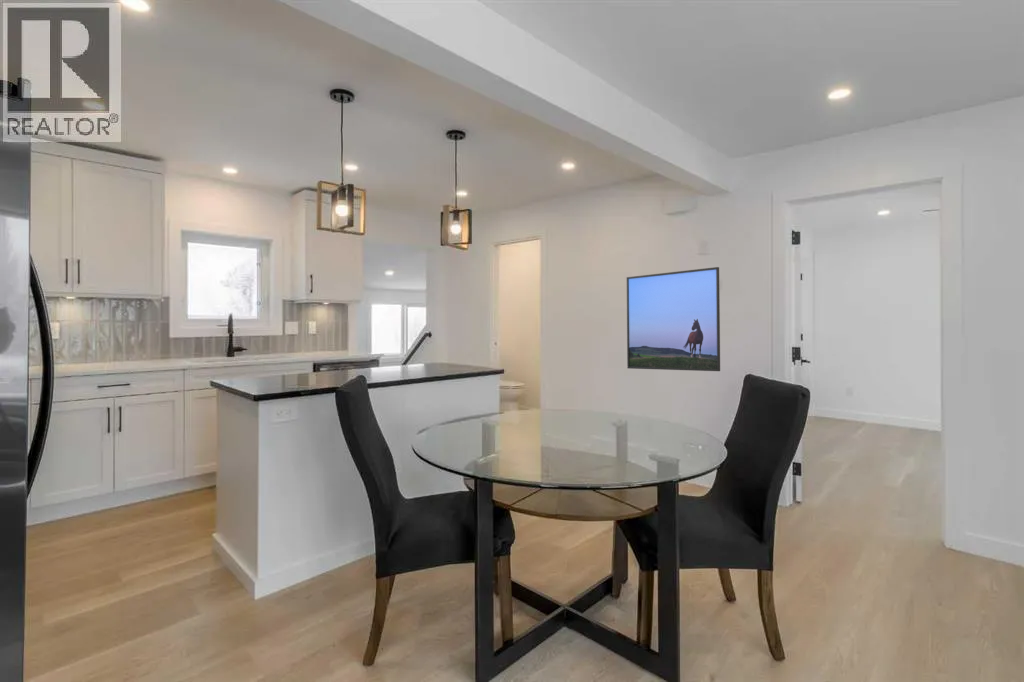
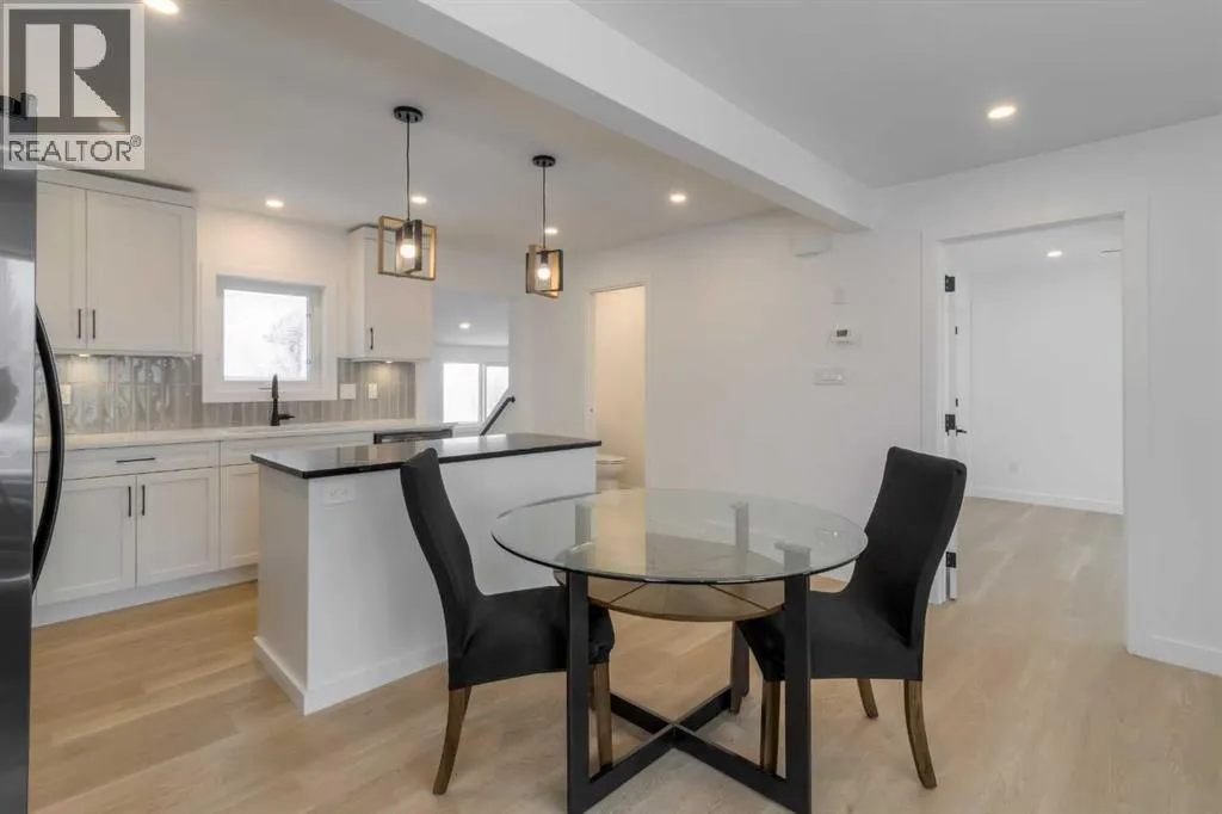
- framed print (670, 321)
